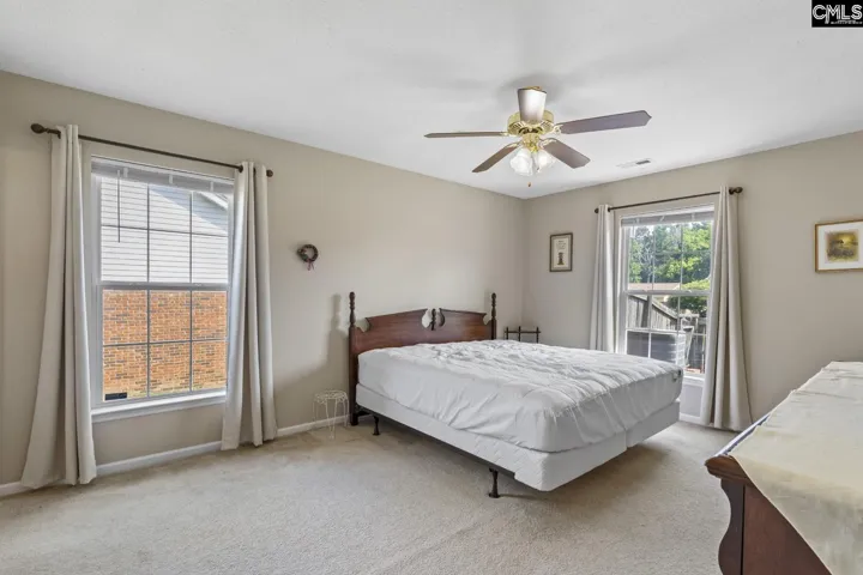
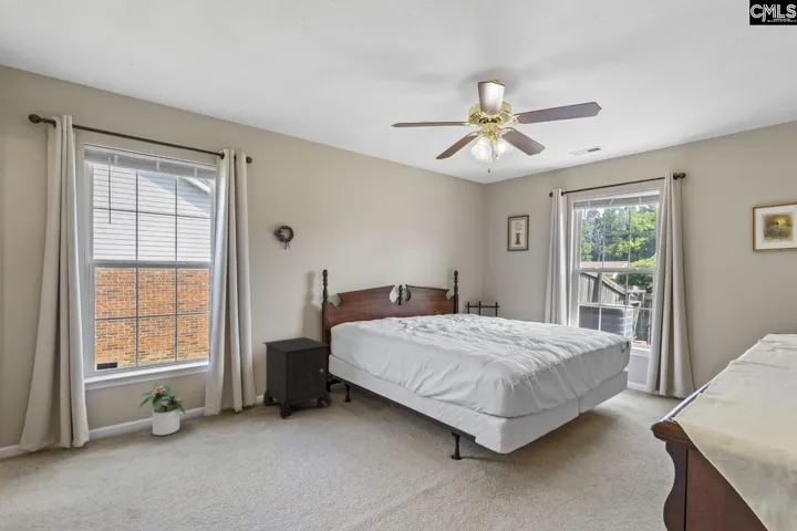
+ potted plant (163, 408)
+ nightstand (296, 374)
